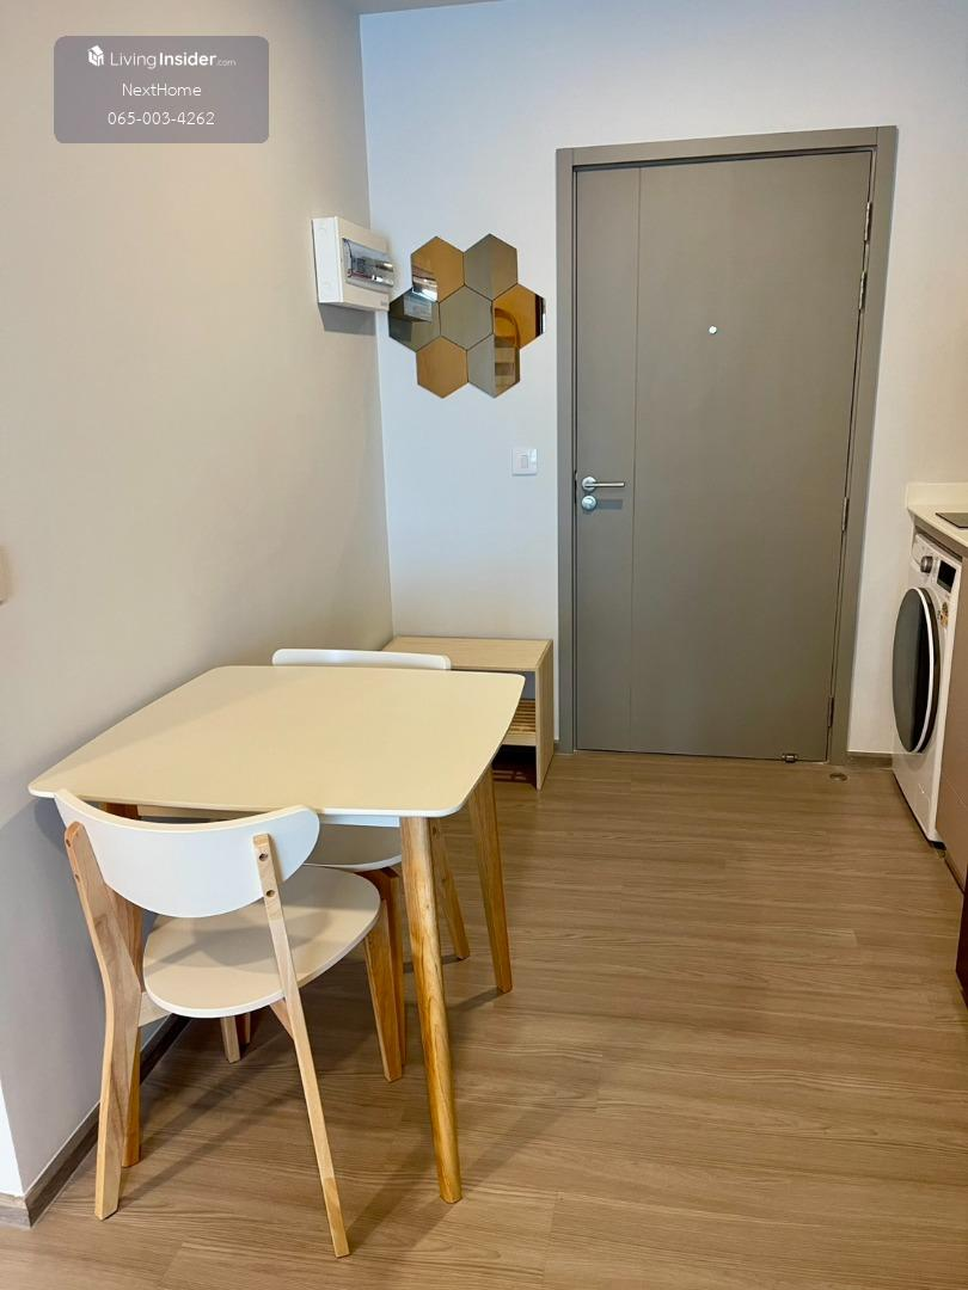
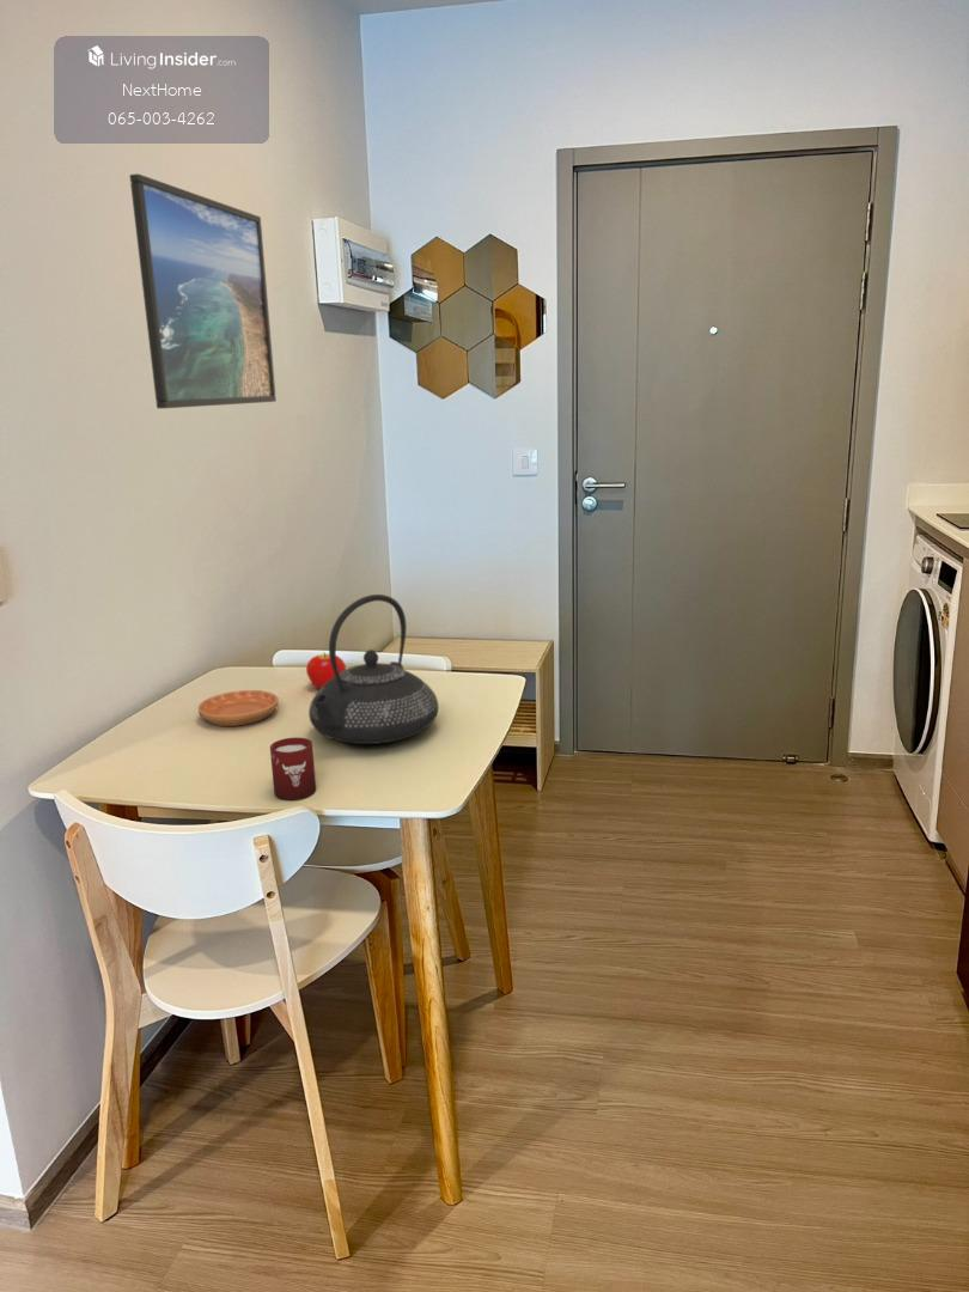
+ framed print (213, 304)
+ cup (290, 764)
+ teapot (365, 668)
+ fruit (327, 669)
+ saucer (238, 708)
